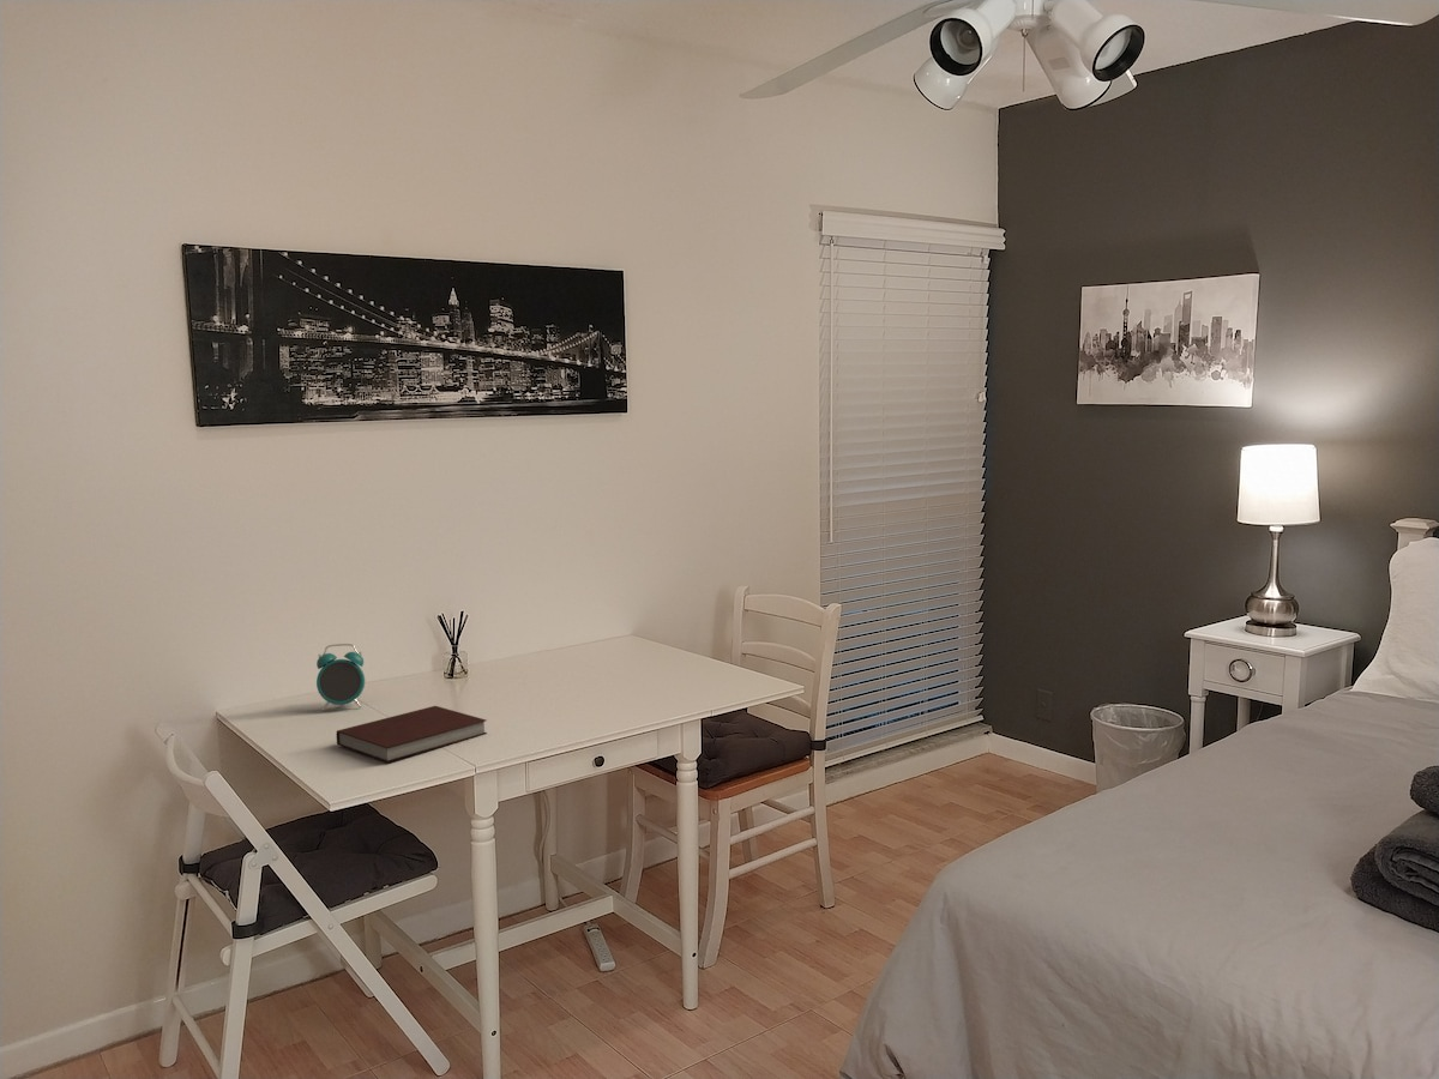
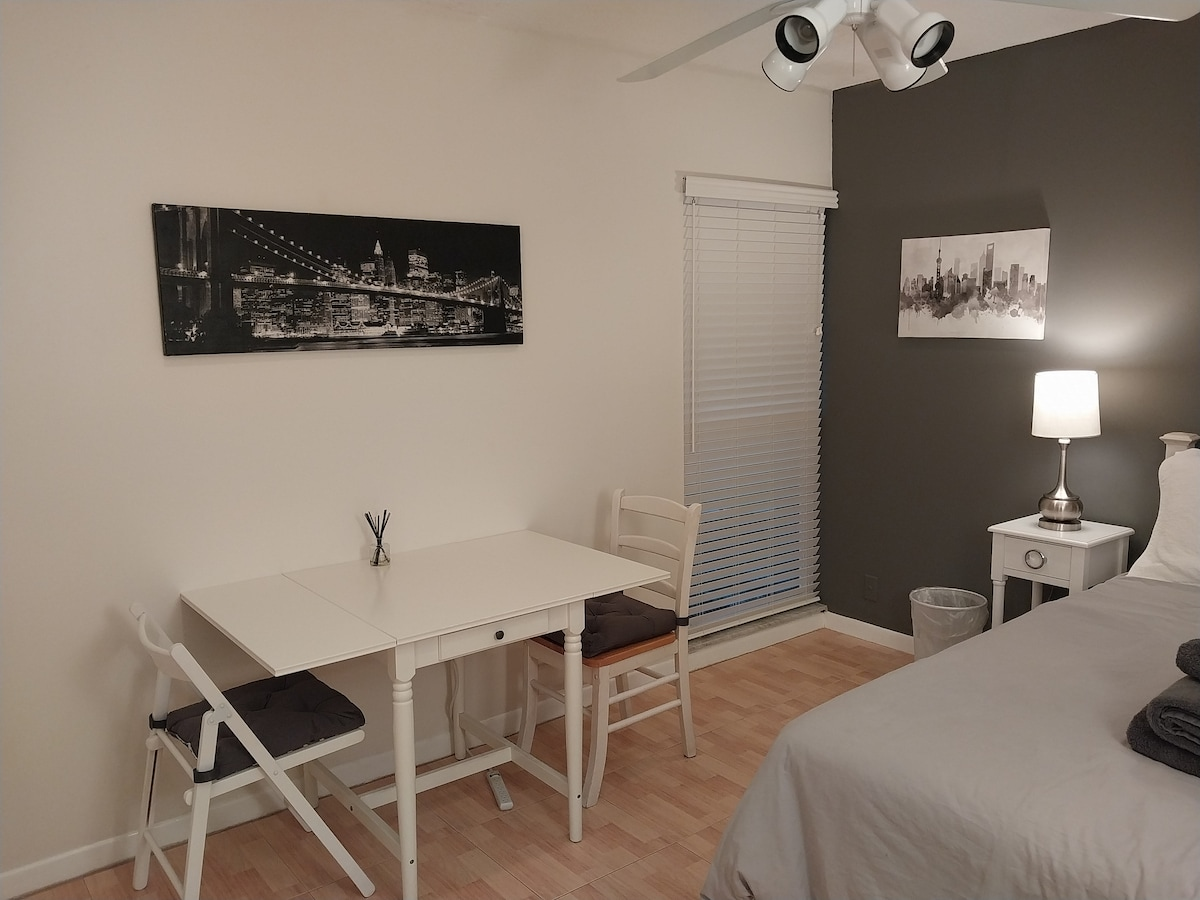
- alarm clock (341, 676)
- notebook (413, 731)
